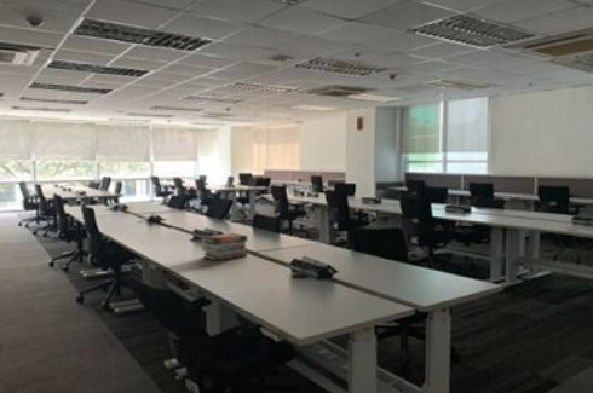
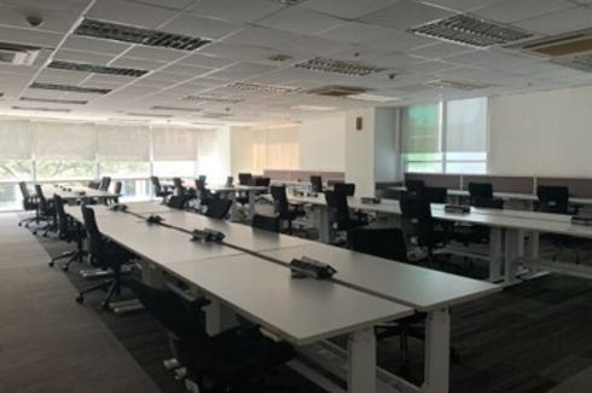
- book stack (224, 245)
